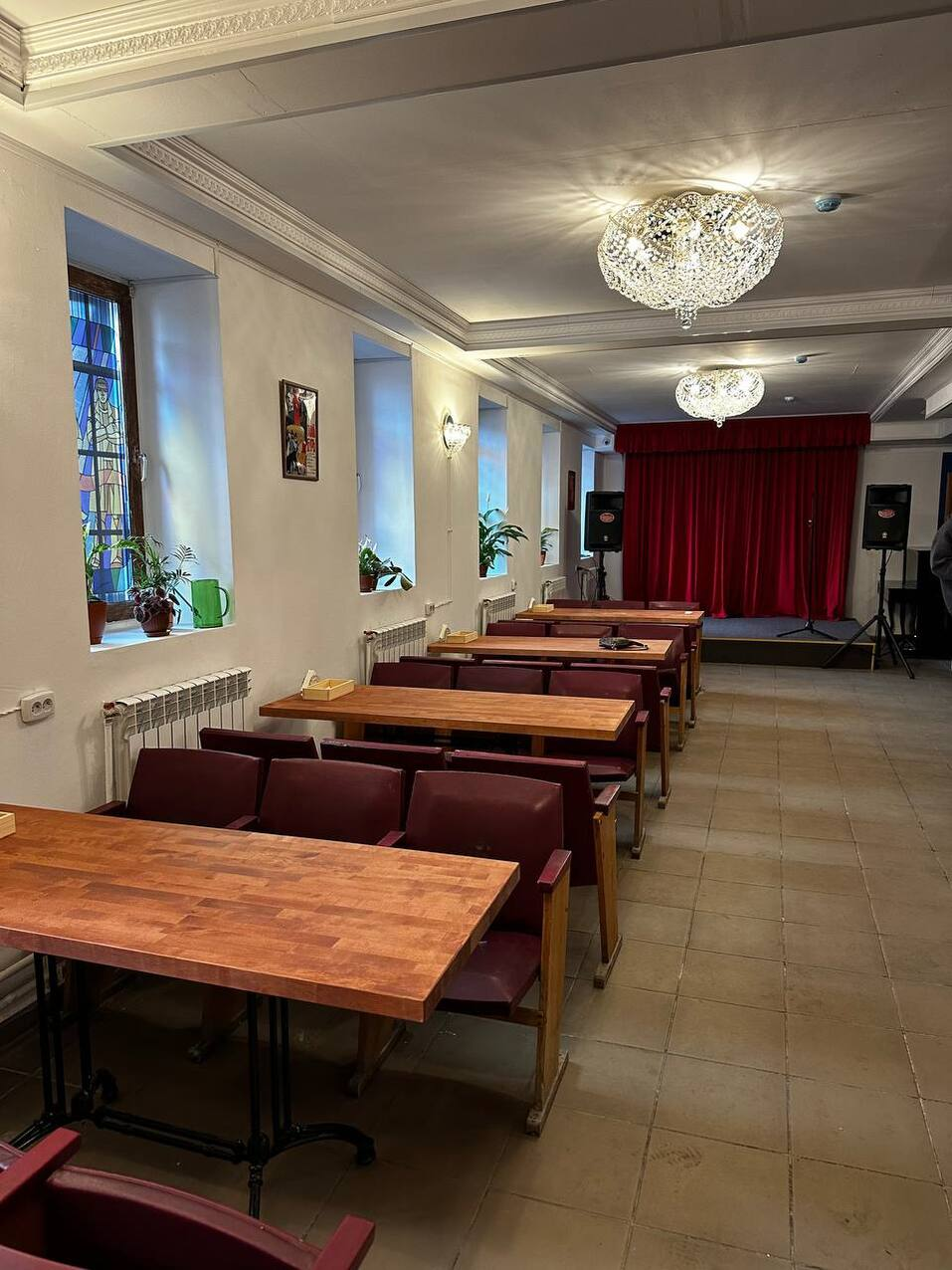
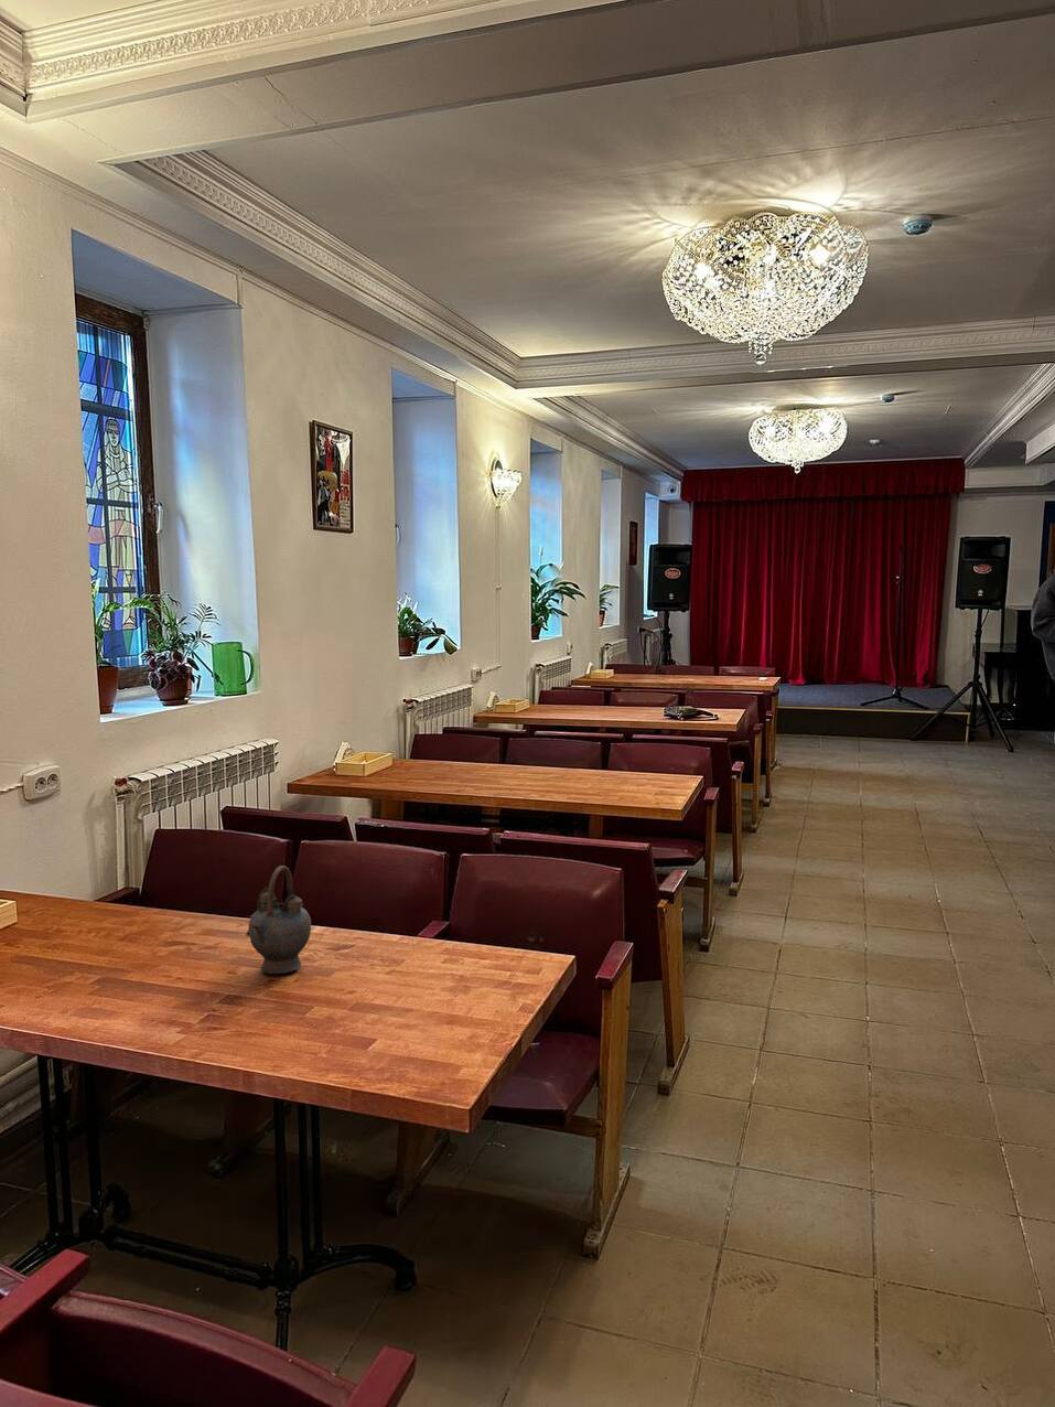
+ teapot (275, 918)
